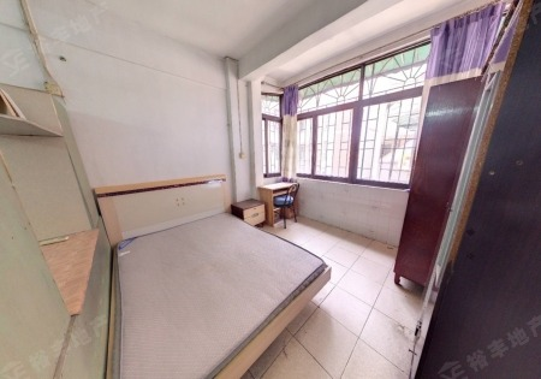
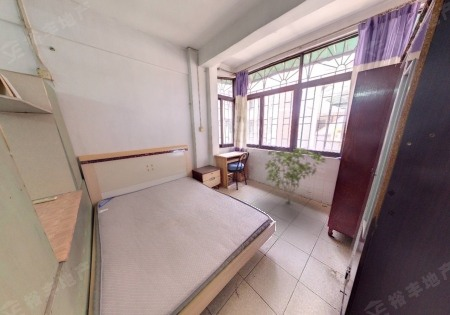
+ shrub (291, 176)
